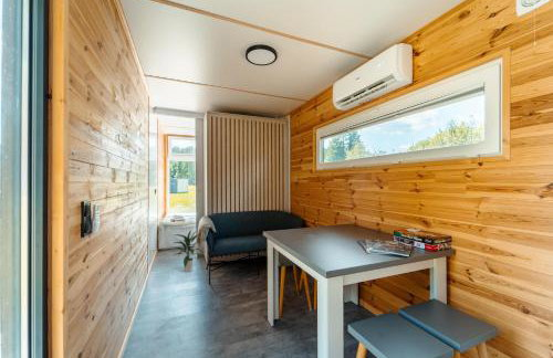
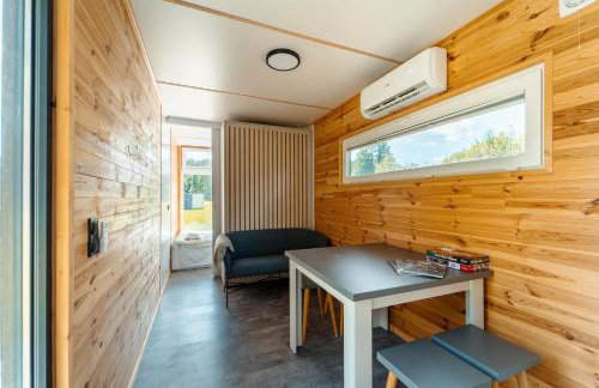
- indoor plant (187, 250)
